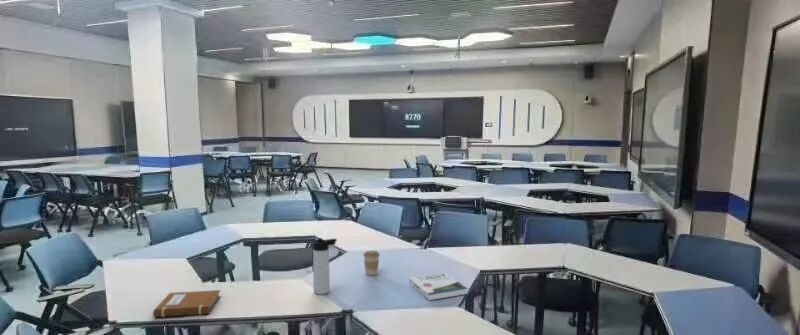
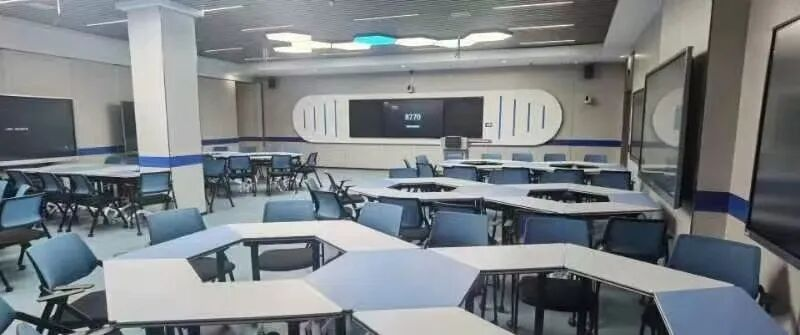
- thermos bottle (325, 265)
- notebook (187, 303)
- book (437, 285)
- coffee cup (371, 262)
